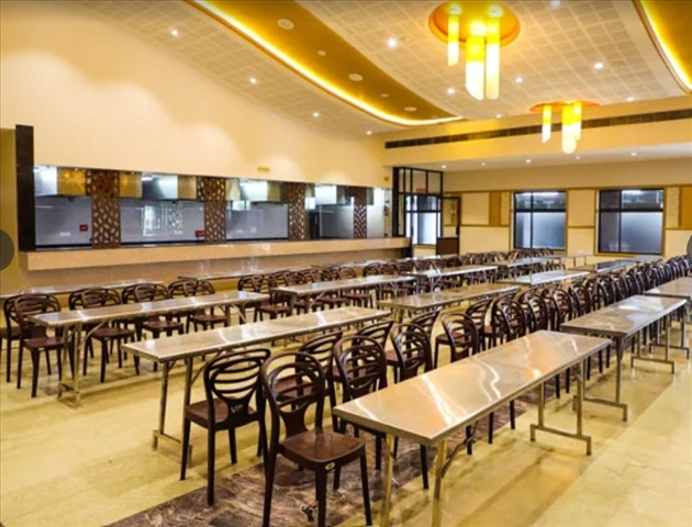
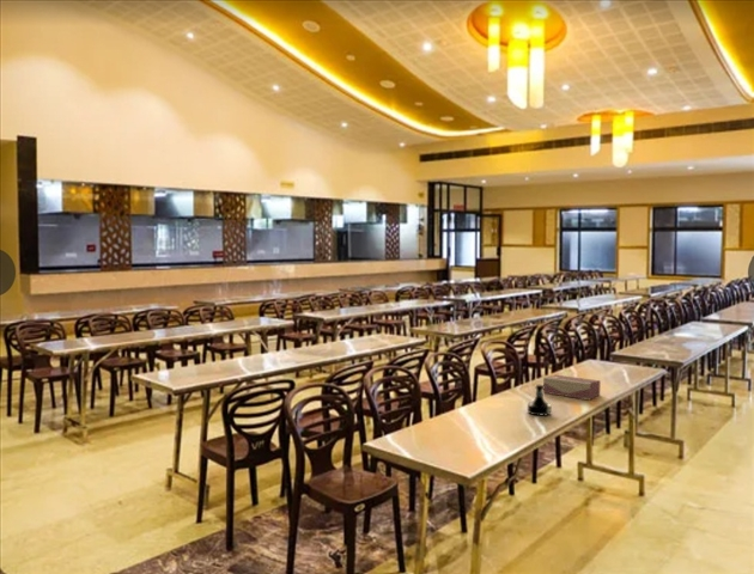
+ tissue box (571, 386)
+ tequila bottle (539, 398)
